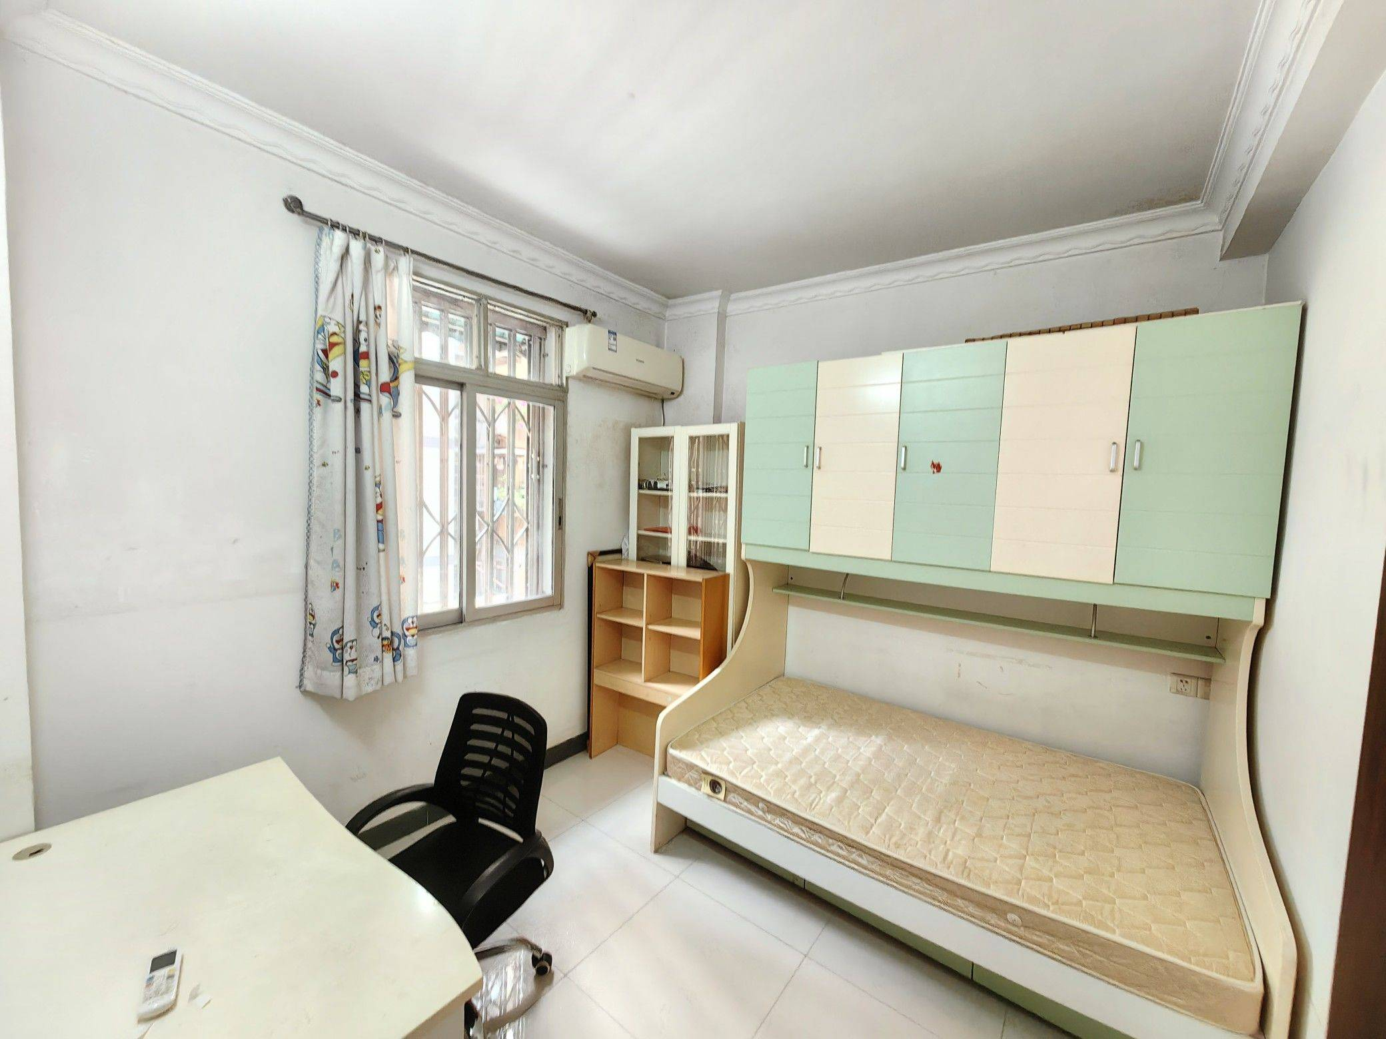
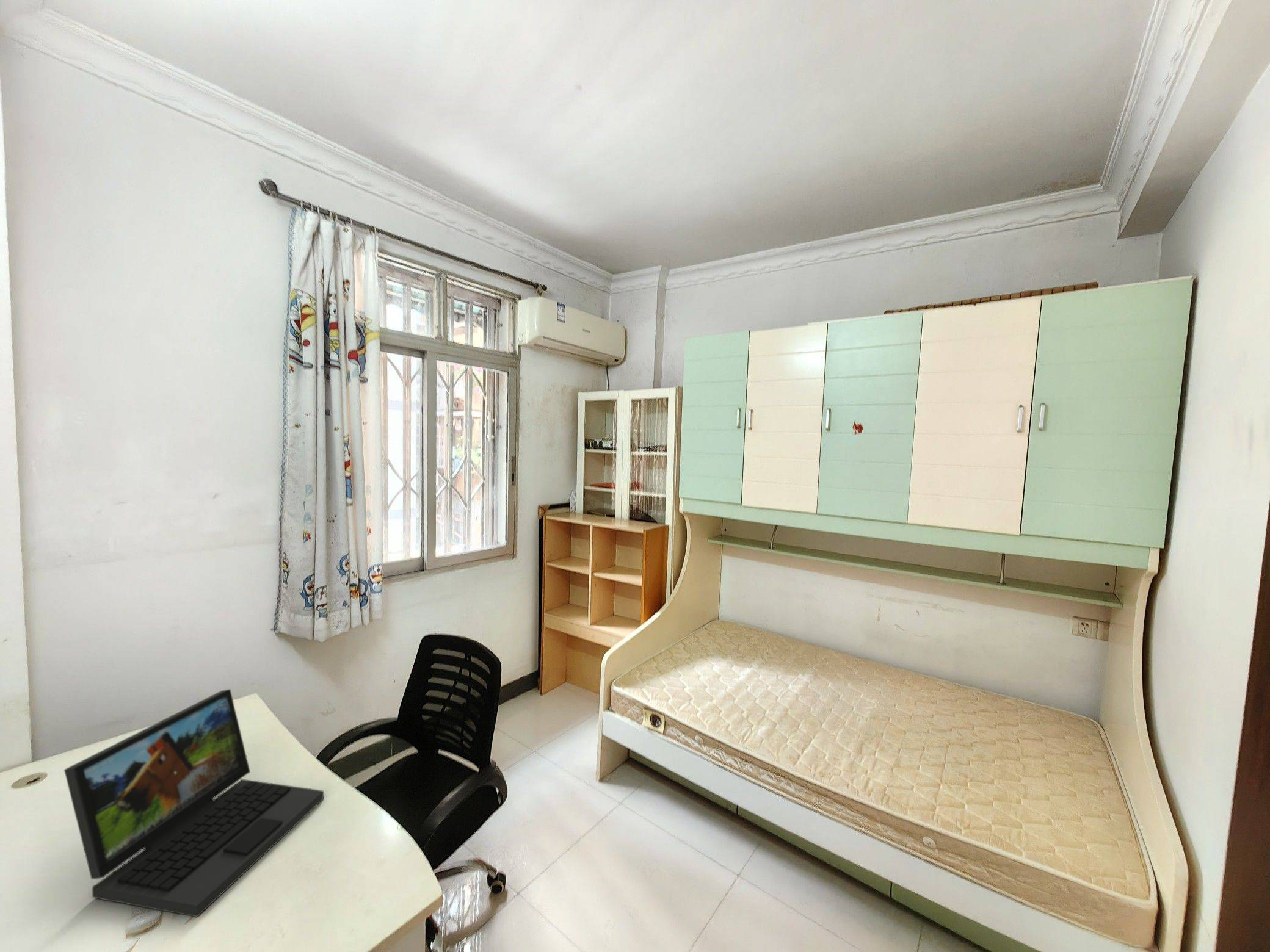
+ laptop (211, 784)
